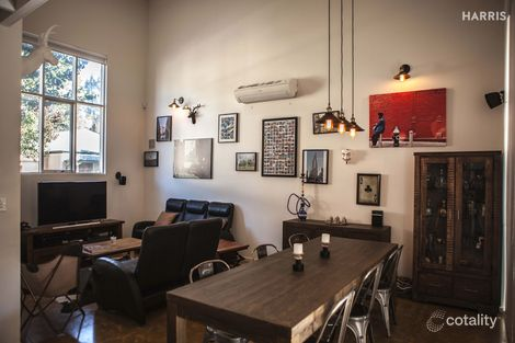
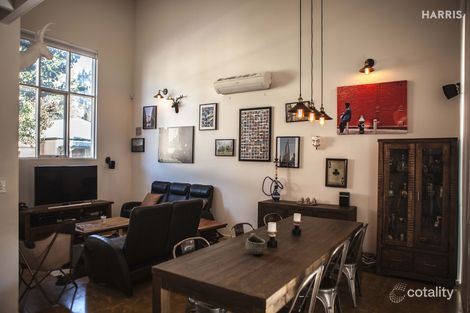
+ bowl (254, 244)
